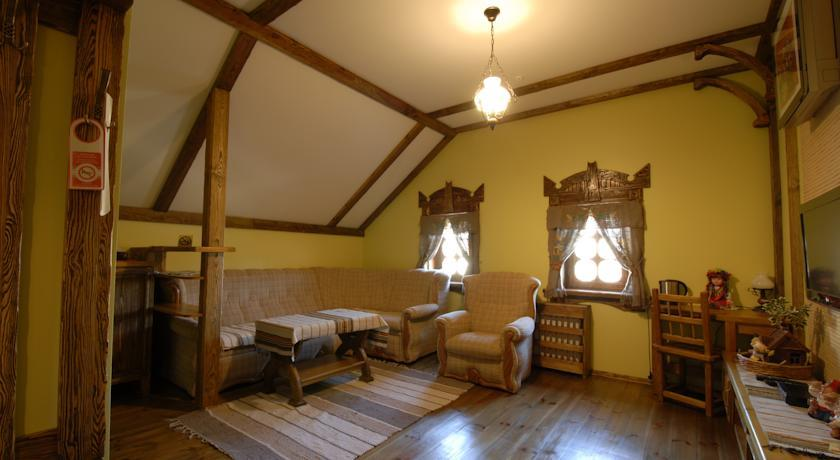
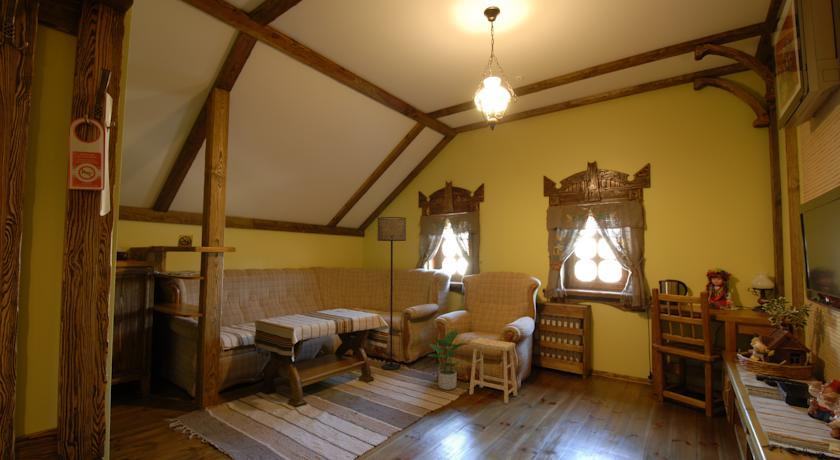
+ floor lamp (391, 291)
+ potted plant (443, 358)
+ footstool (490, 376)
